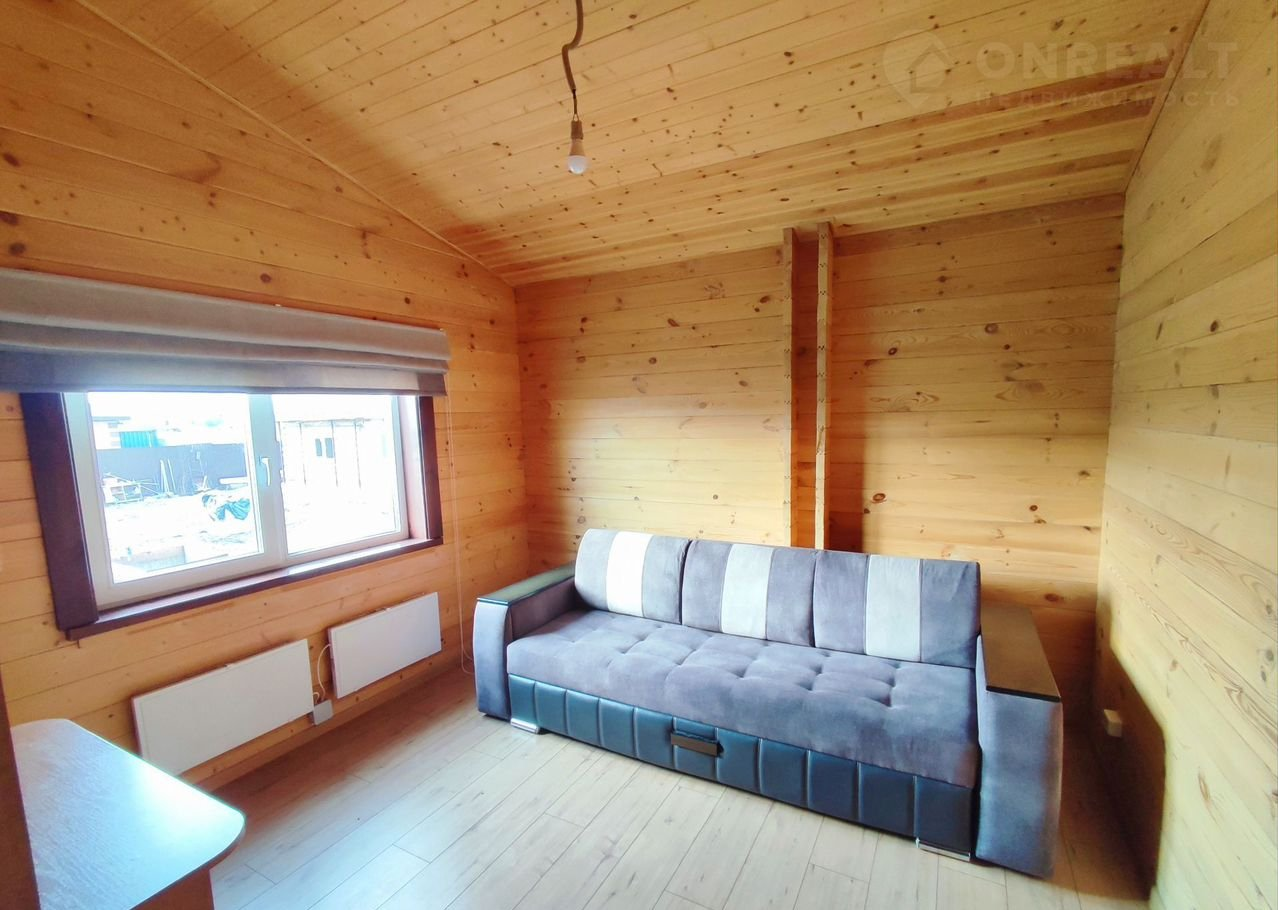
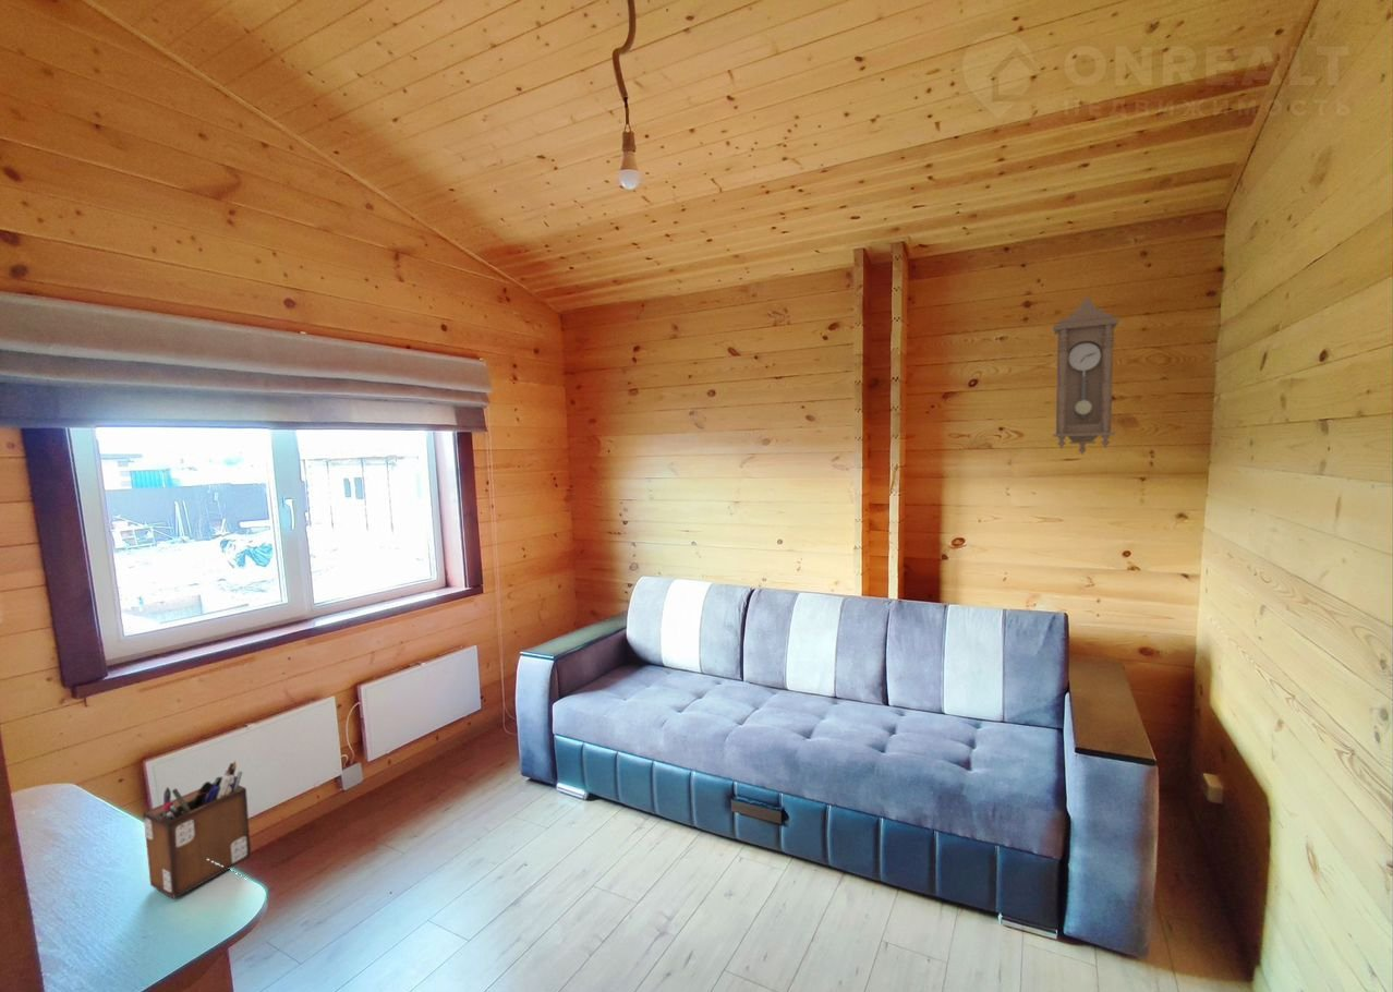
+ desk organizer (198, 821)
+ pendulum clock (1083, 377)
